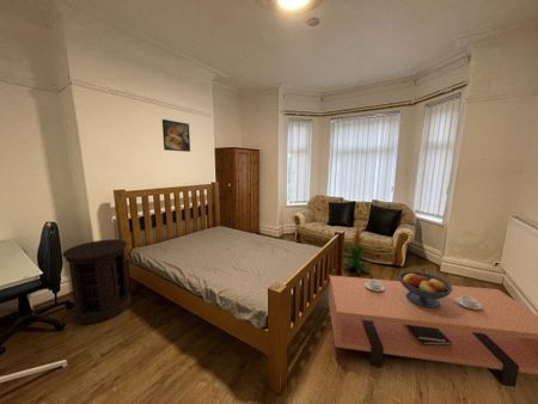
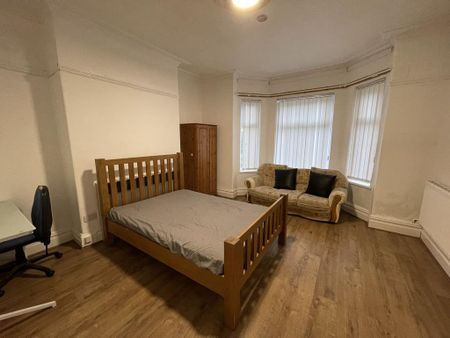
- fruit bowl (423, 287)
- side table (100, 278)
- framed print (177, 136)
- coffee table (421, 318)
- indoor plant (356, 246)
